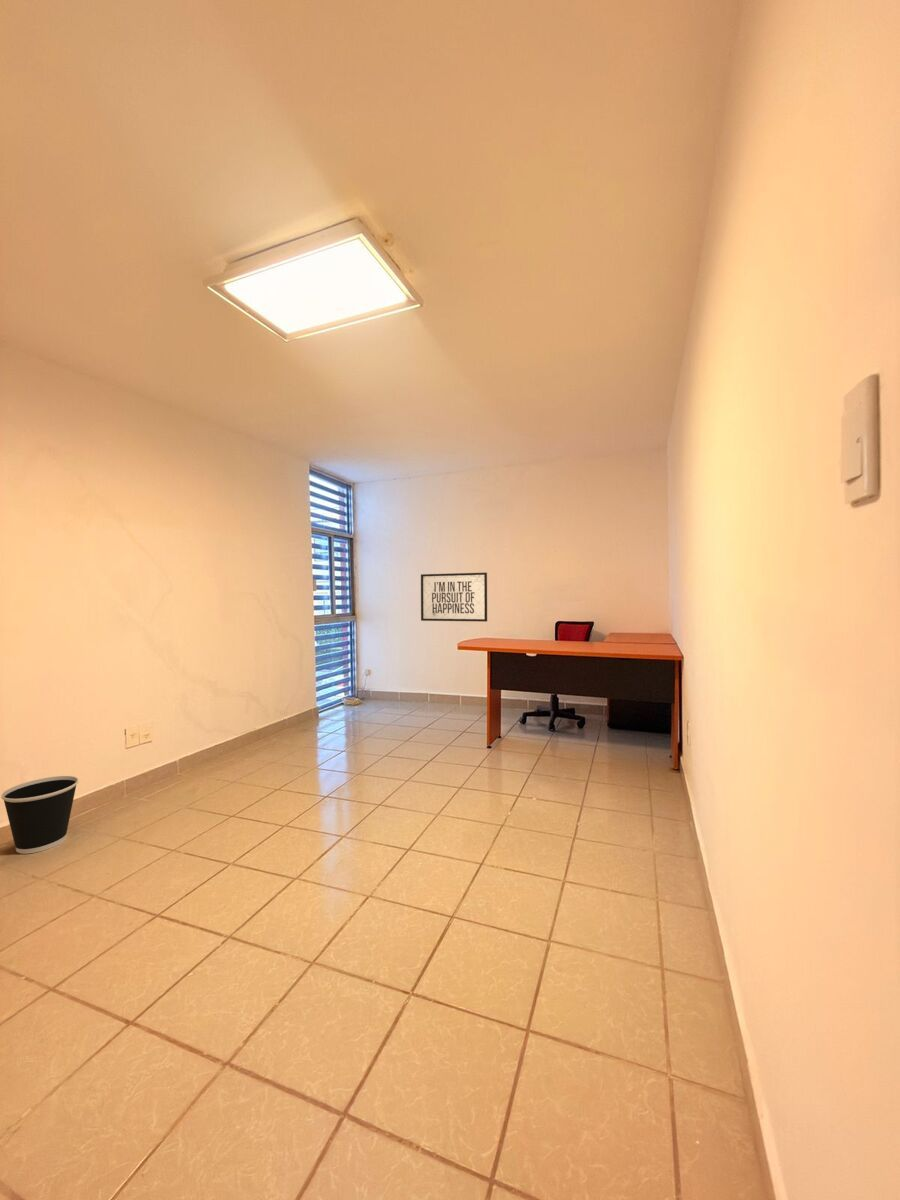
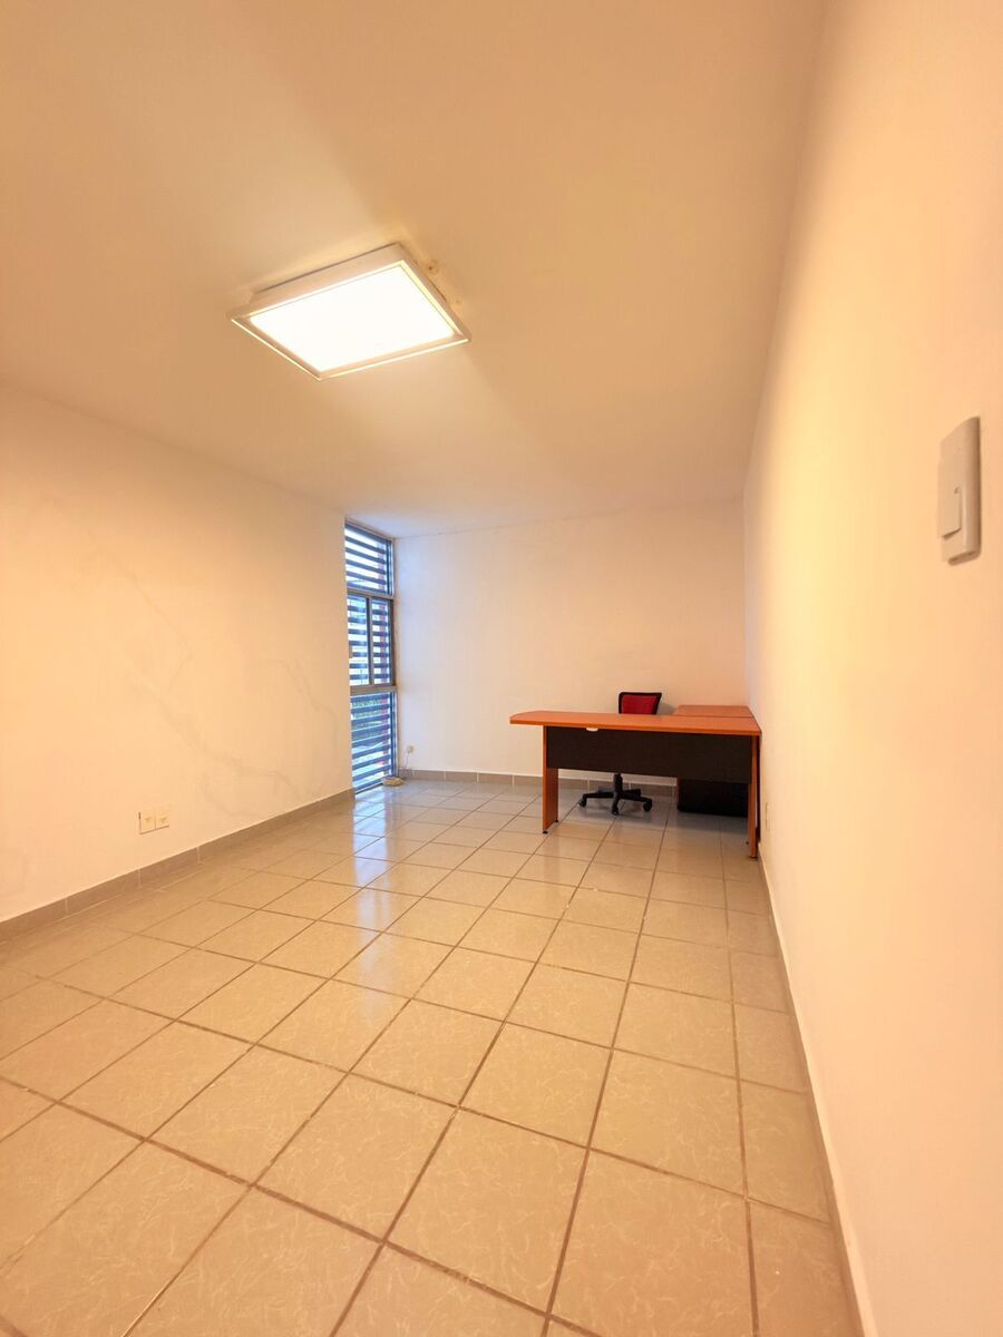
- mirror (453, 597)
- wastebasket (41, 815)
